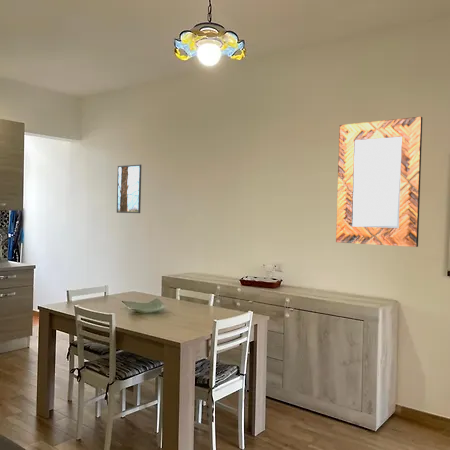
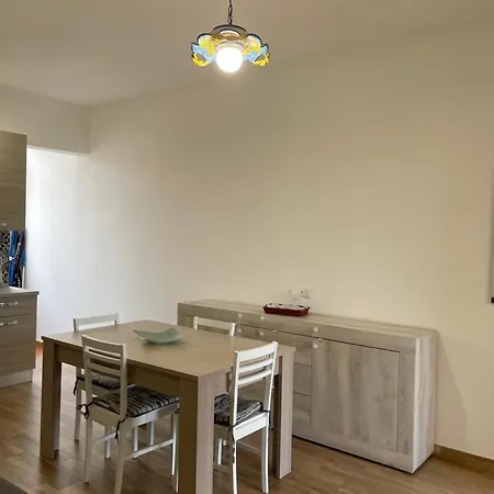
- home mirror (376, 183)
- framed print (128, 189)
